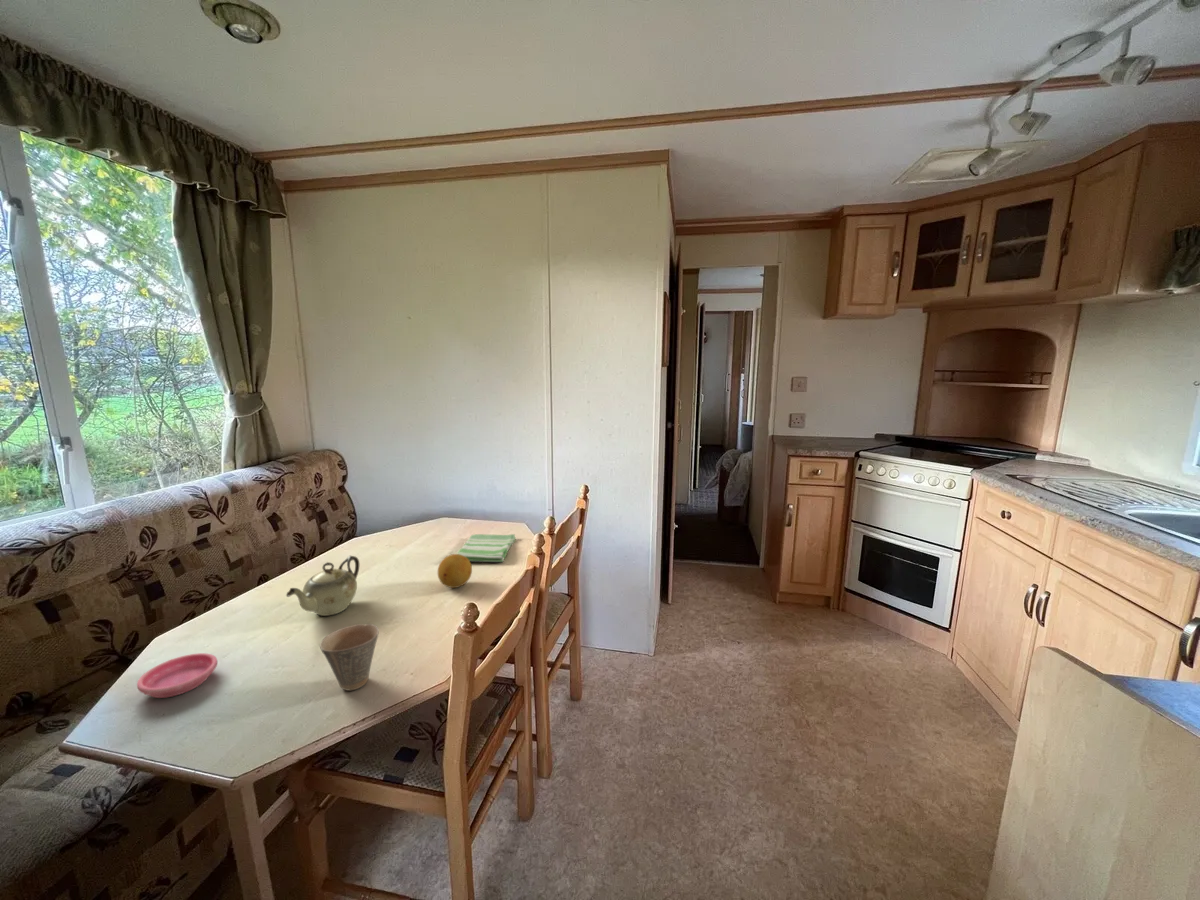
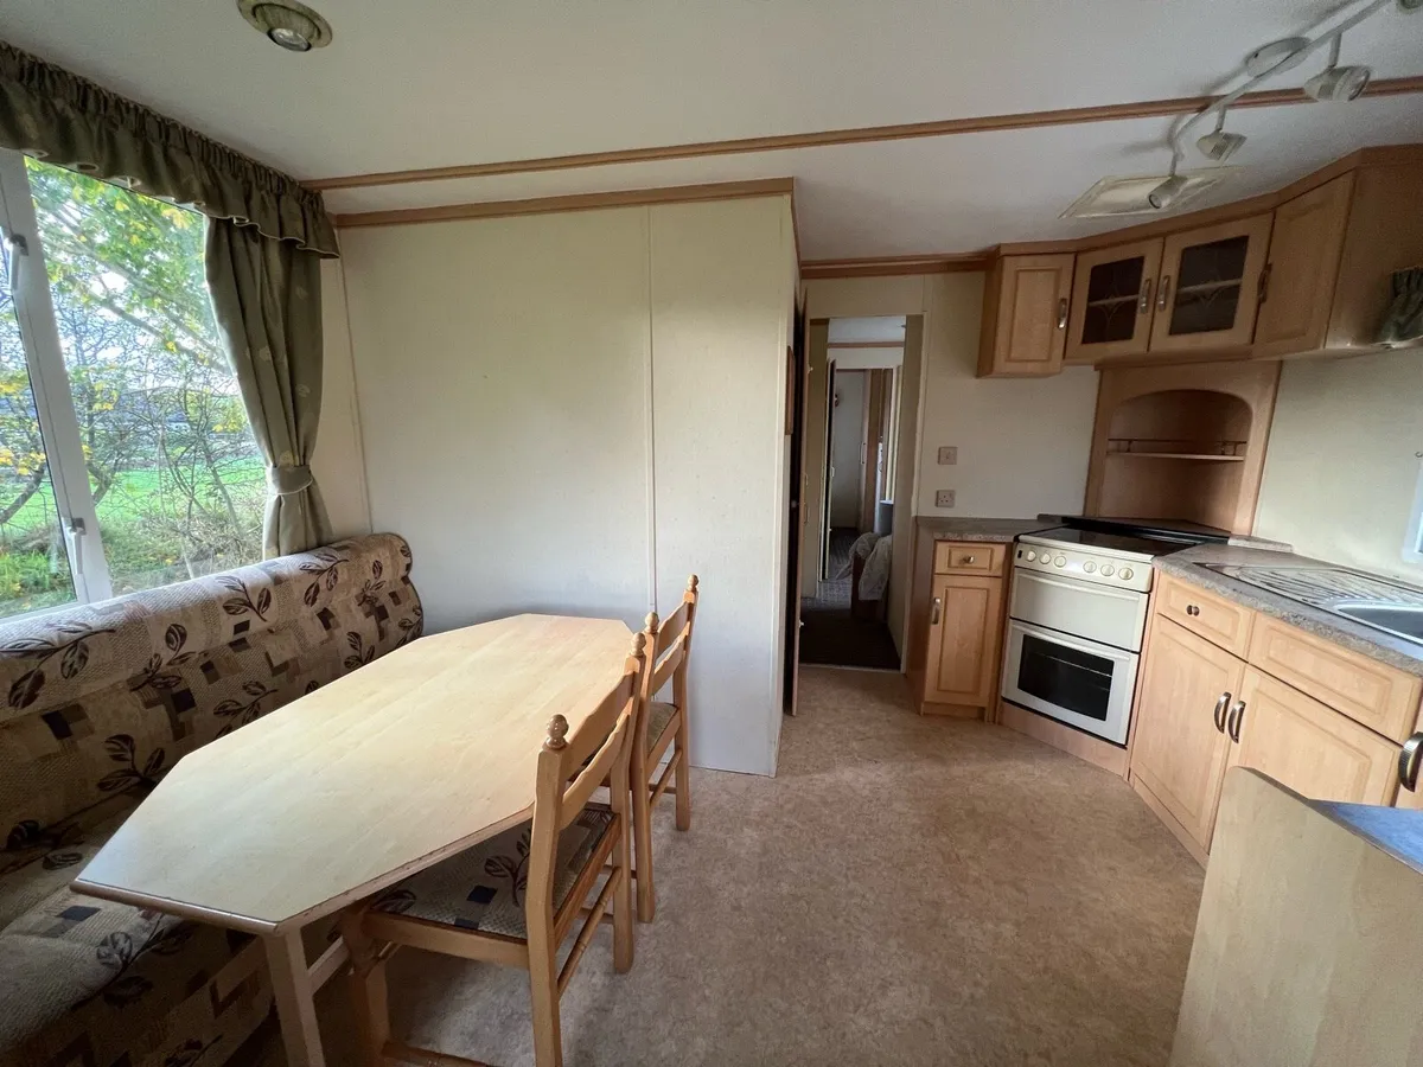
- dish towel (486, 546)
- fruit (454, 570)
- teapot (326, 587)
- cup (351, 659)
- saucer (179, 676)
